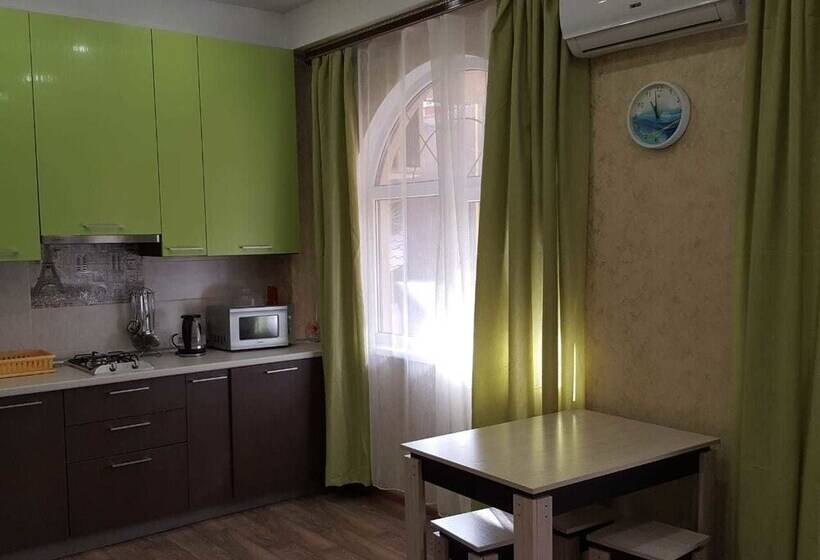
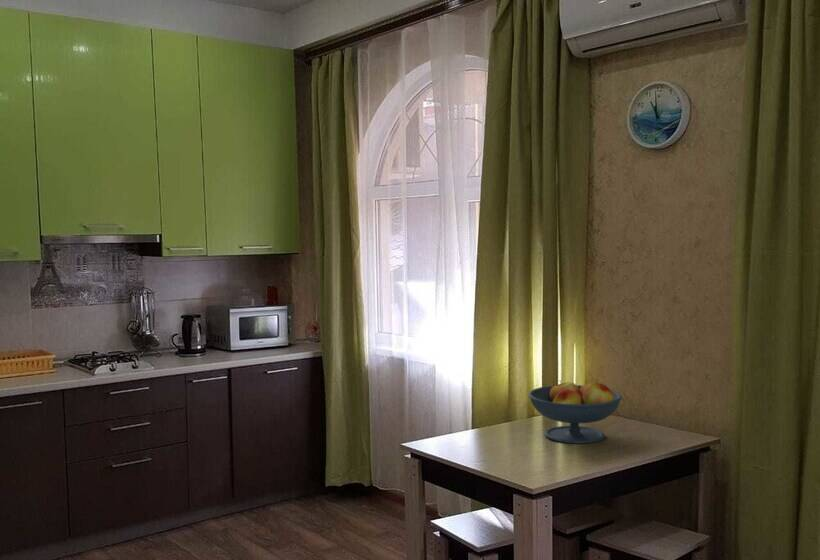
+ fruit bowl (574, 407)
